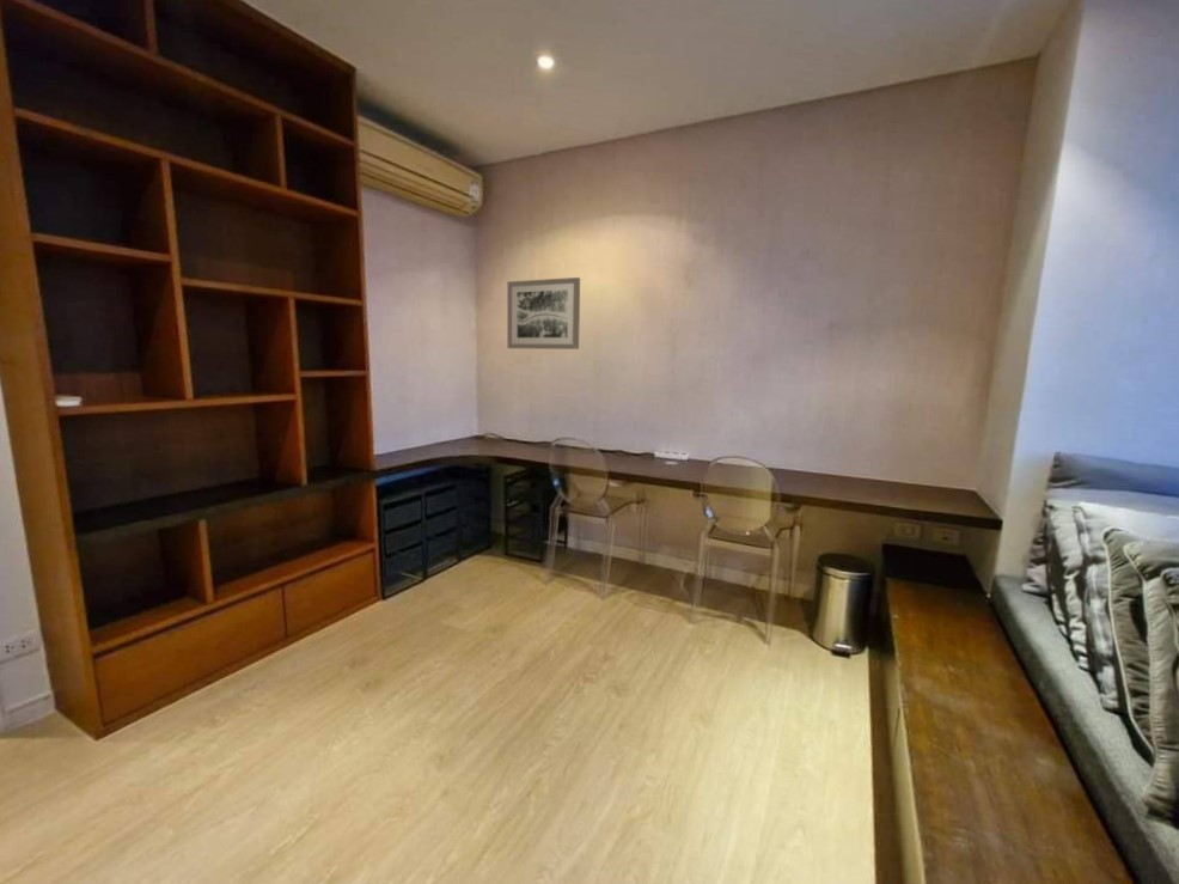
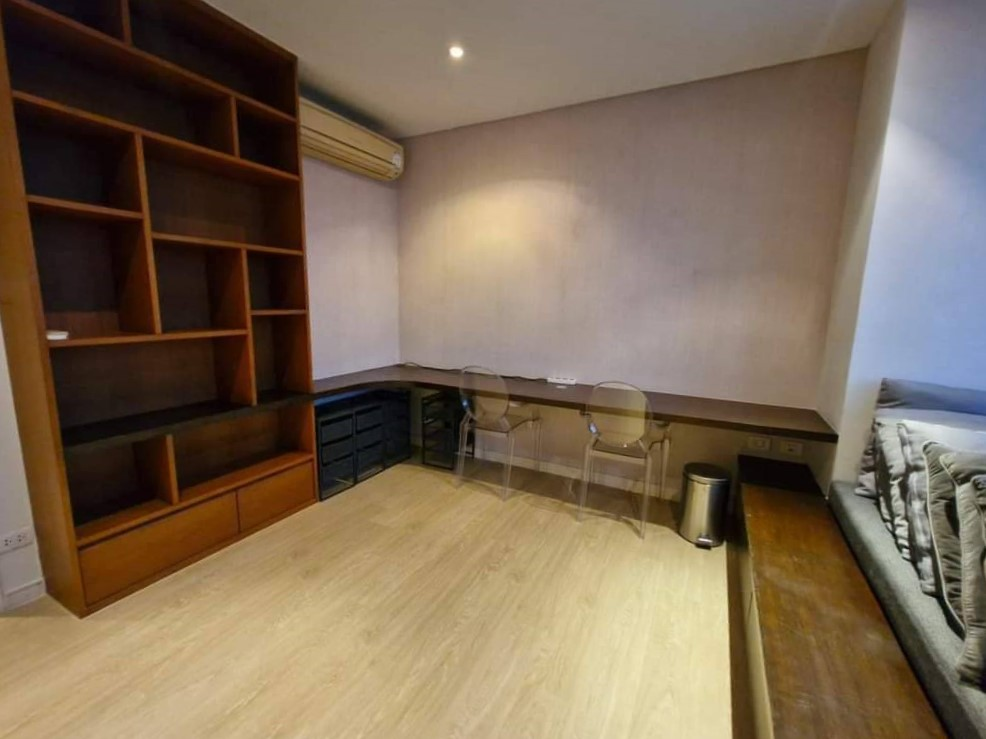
- wall art (542, 315)
